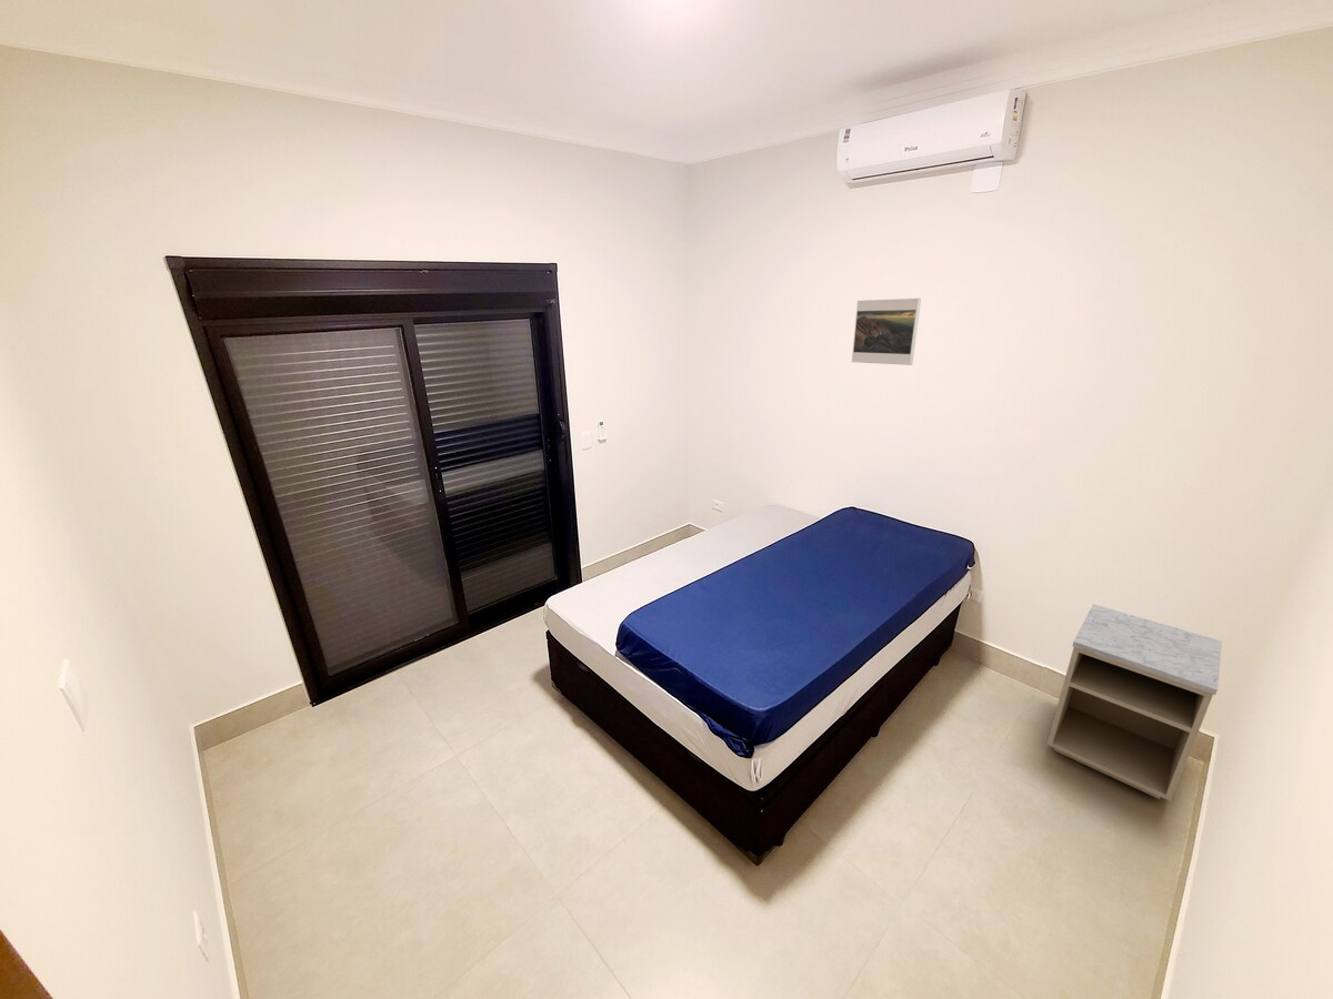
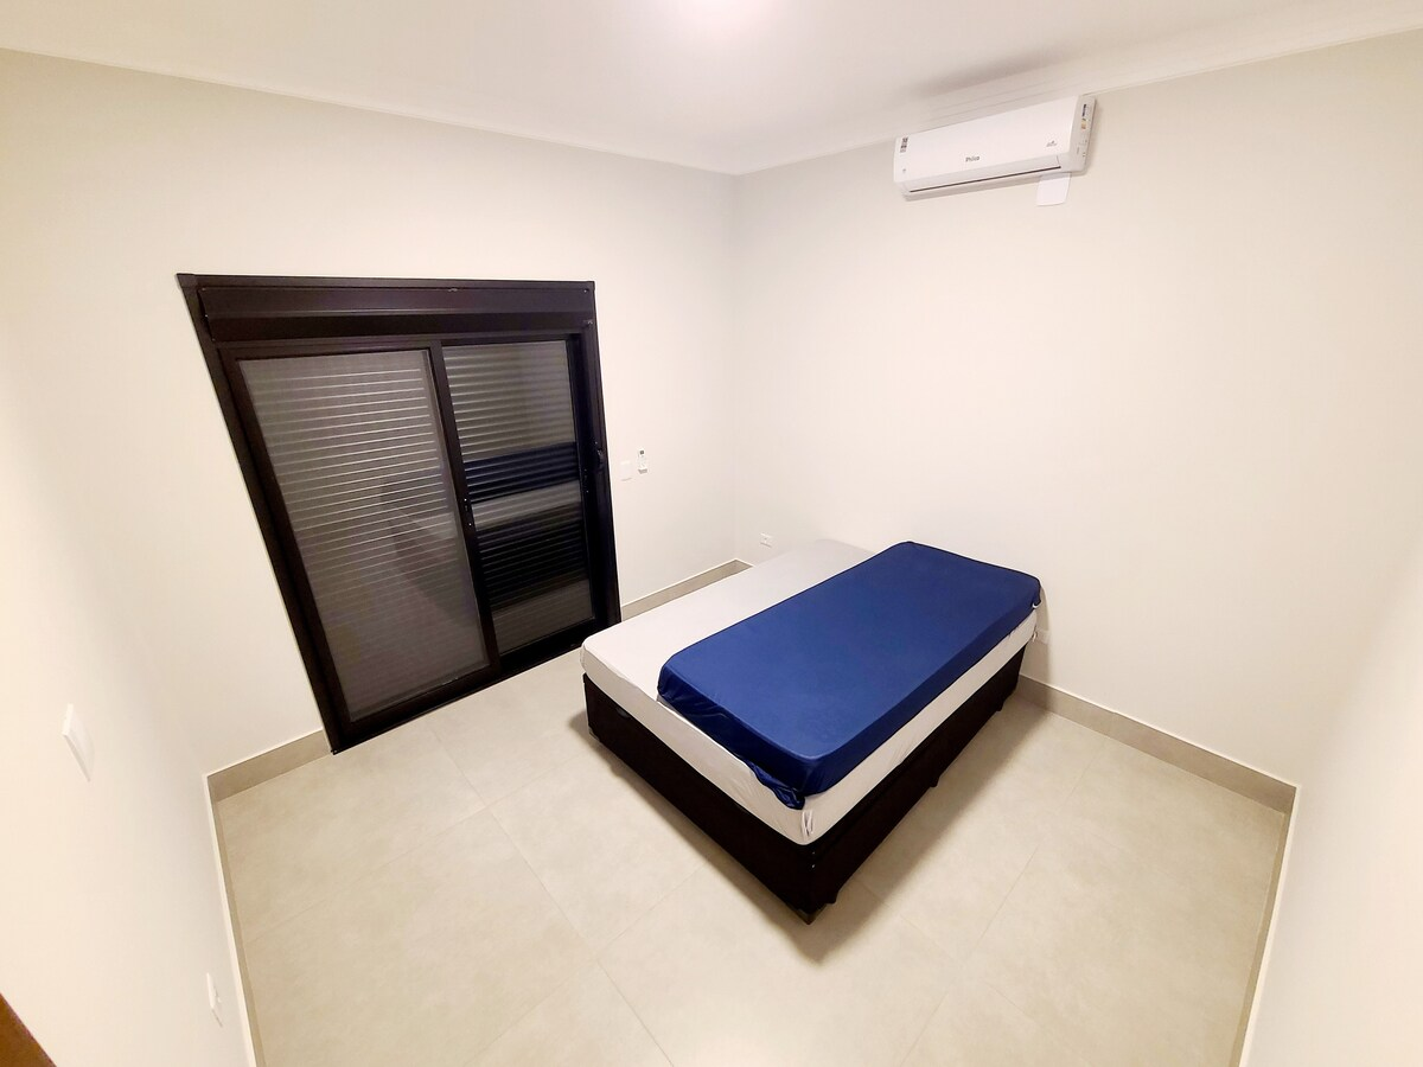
- nightstand (1127, 699)
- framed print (884, 332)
